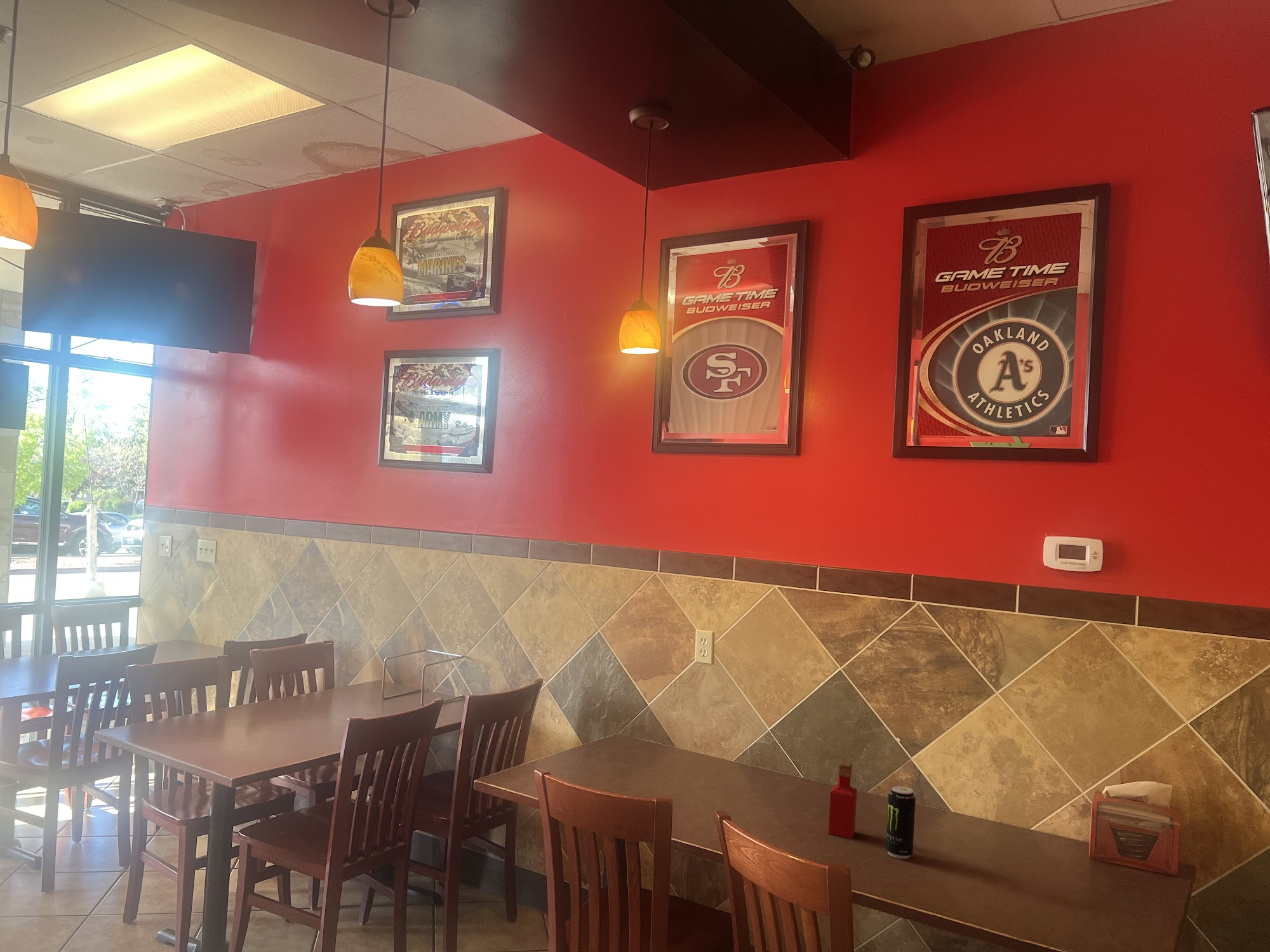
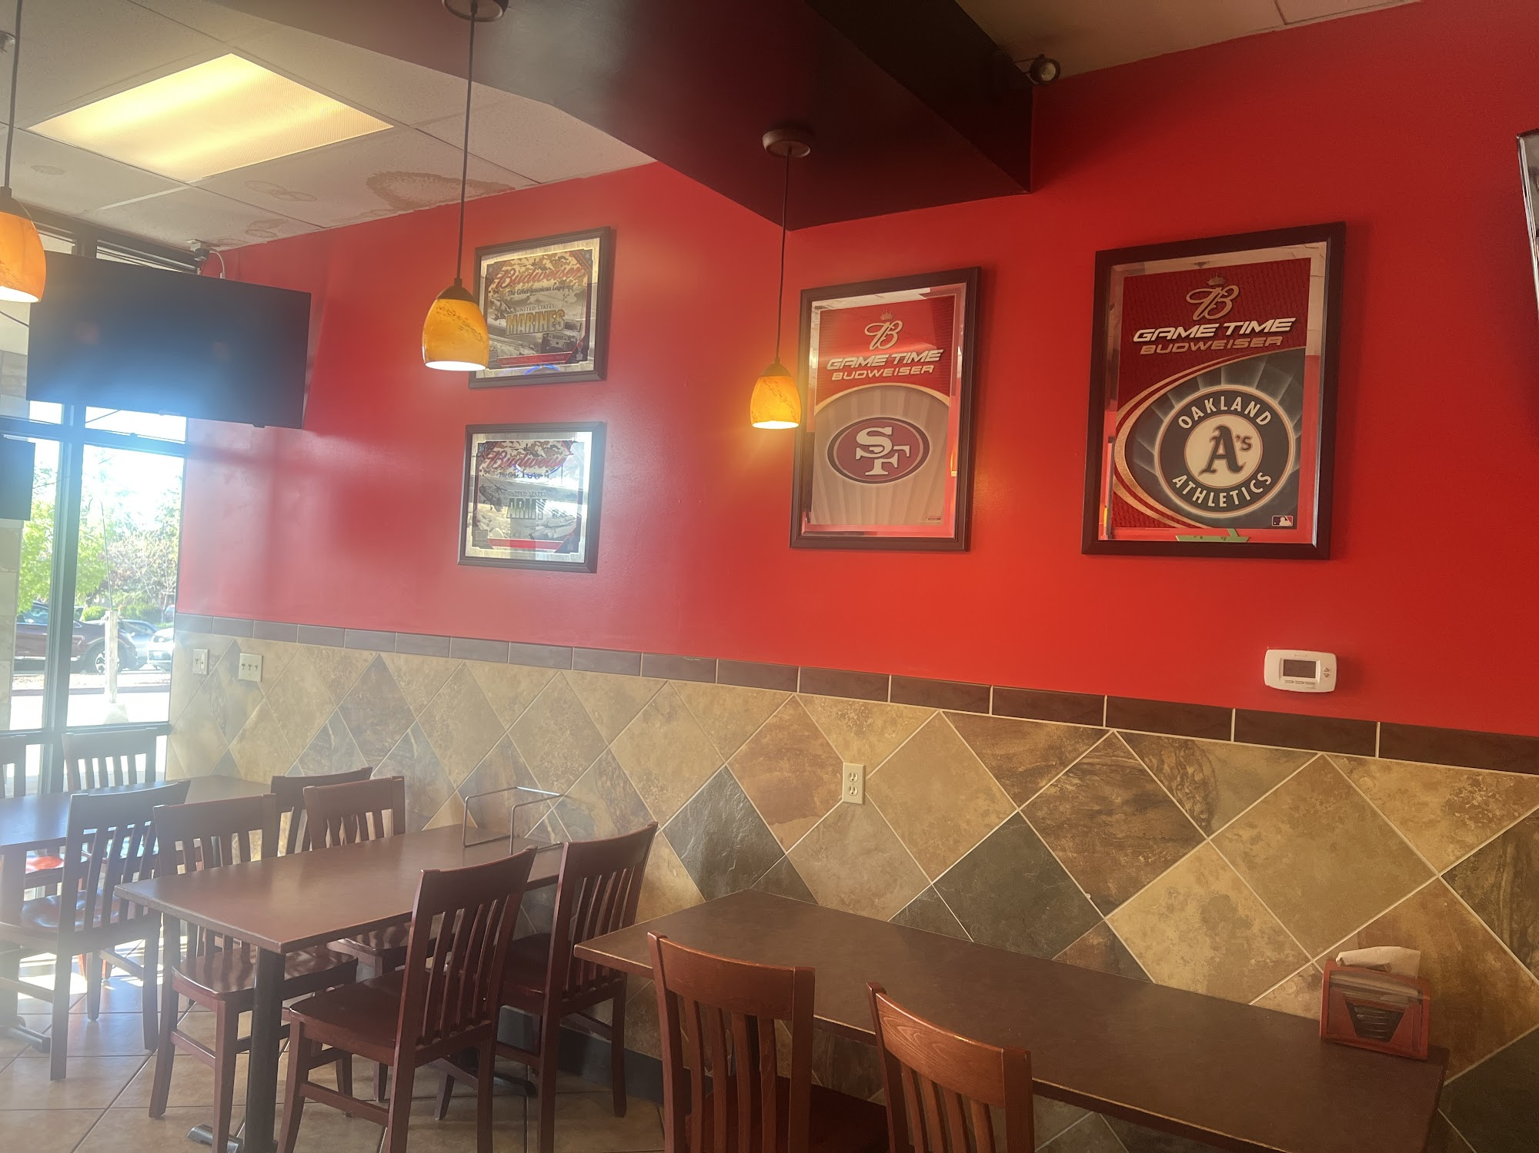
- tabasco sauce (843, 798)
- beverage can (900, 821)
